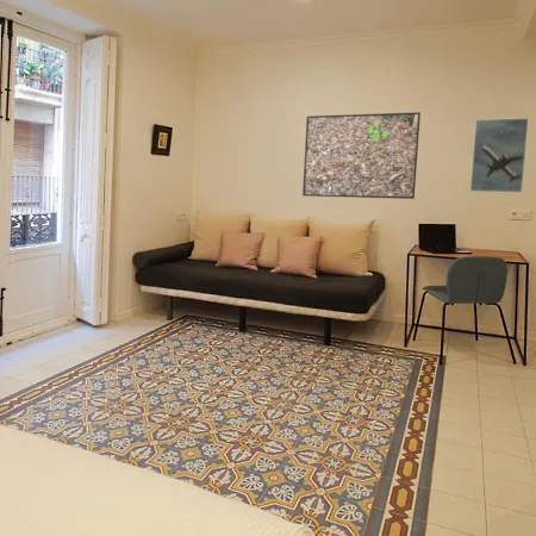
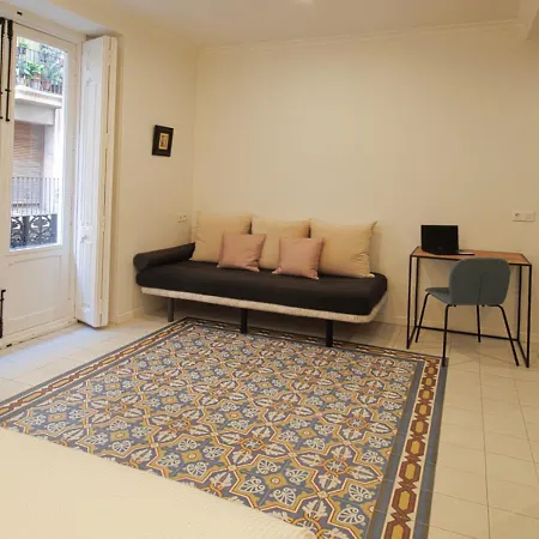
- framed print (498, 155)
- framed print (359, 156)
